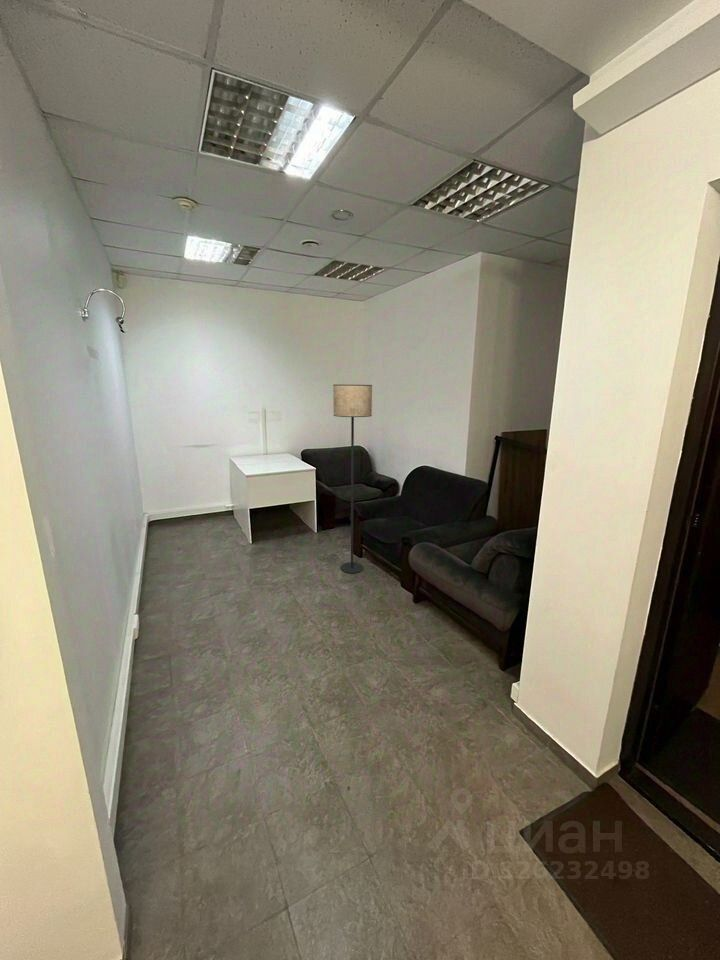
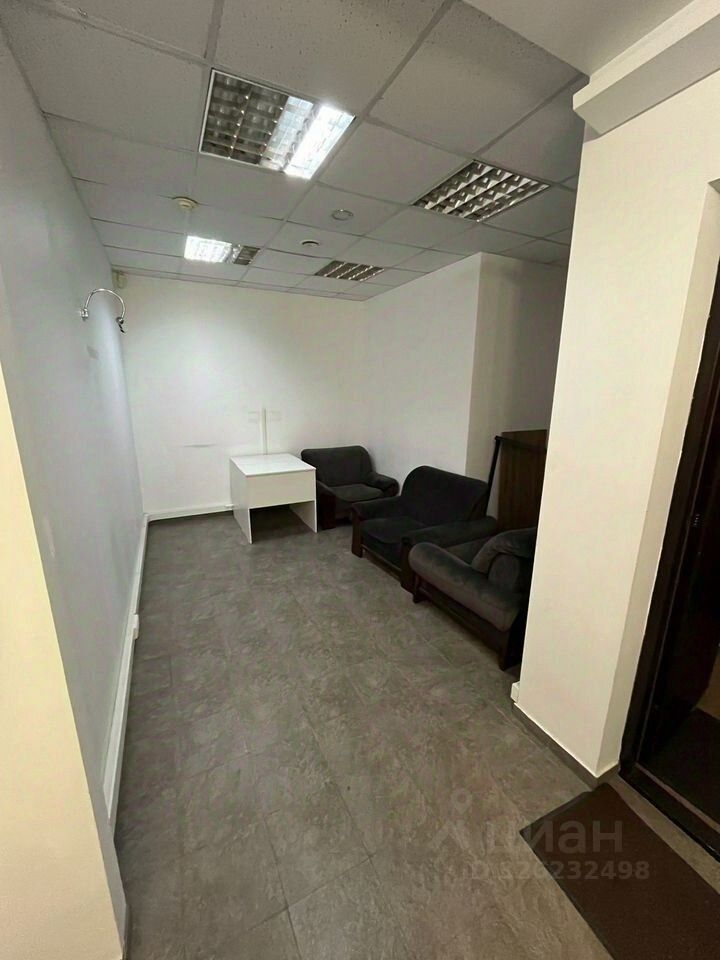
- floor lamp (352, 481)
